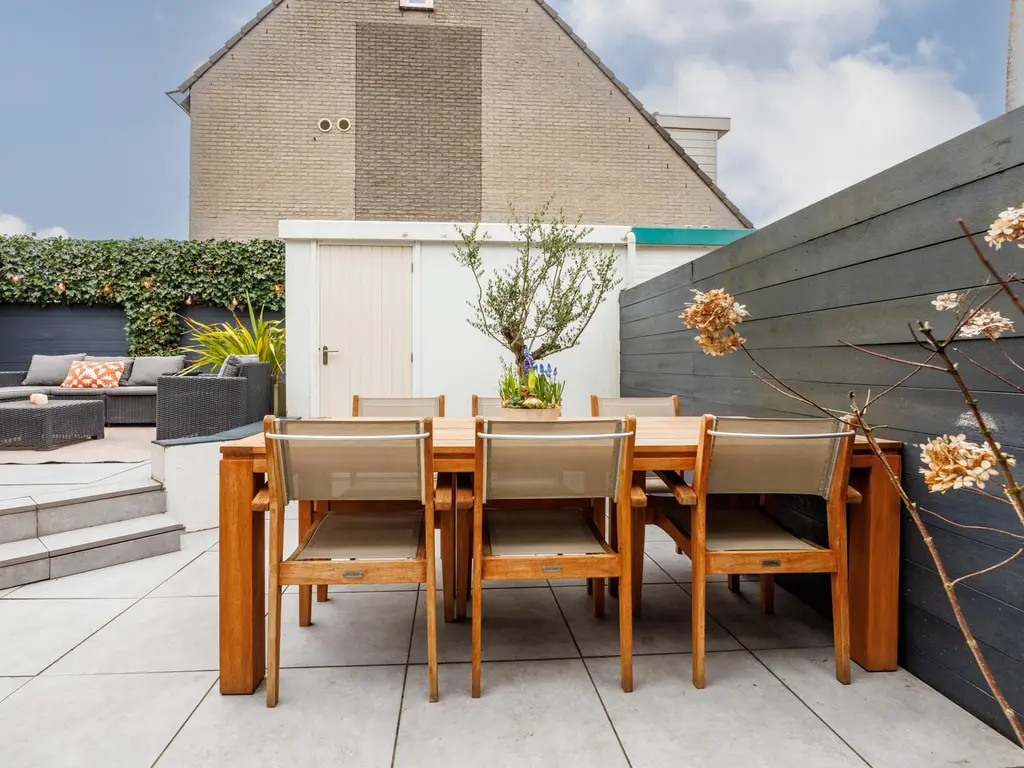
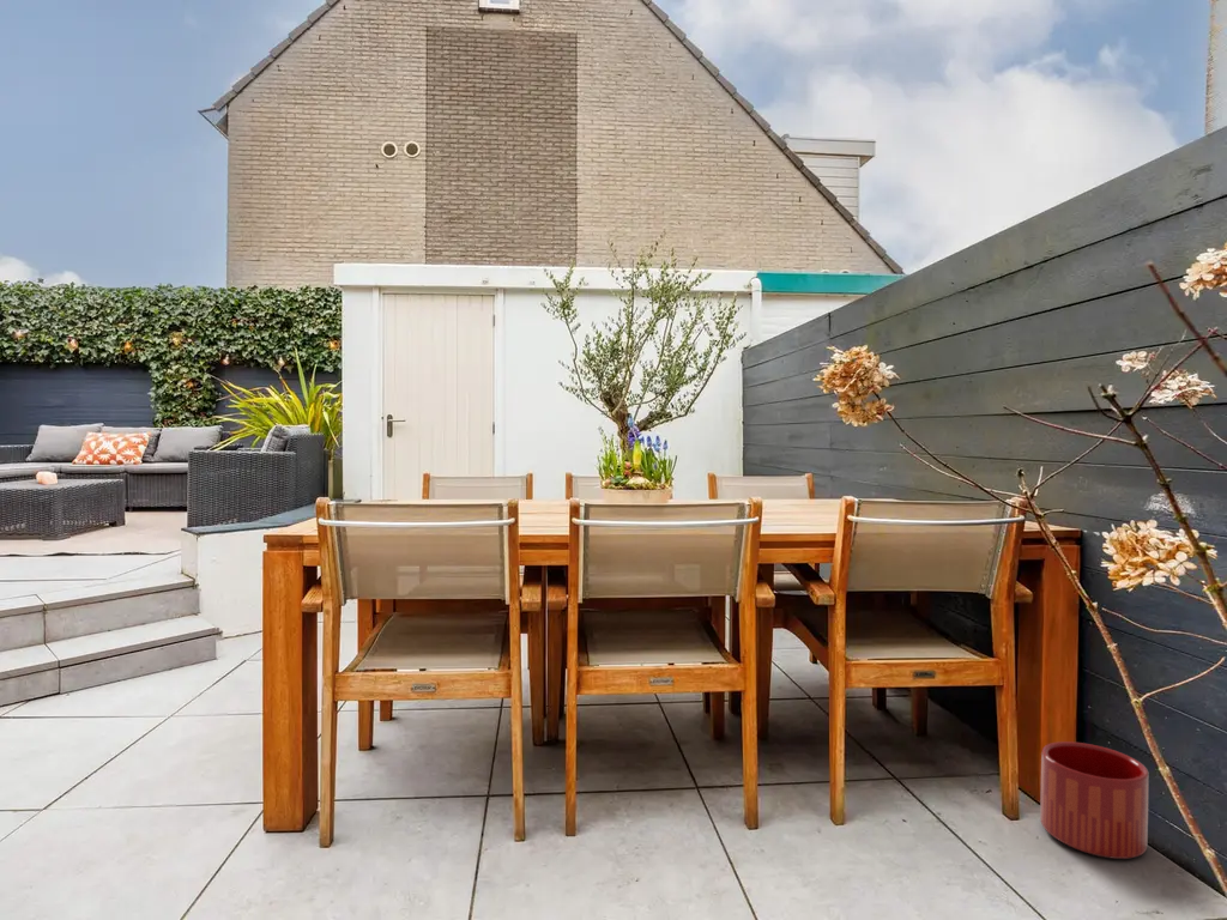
+ planter (1092, 798)
